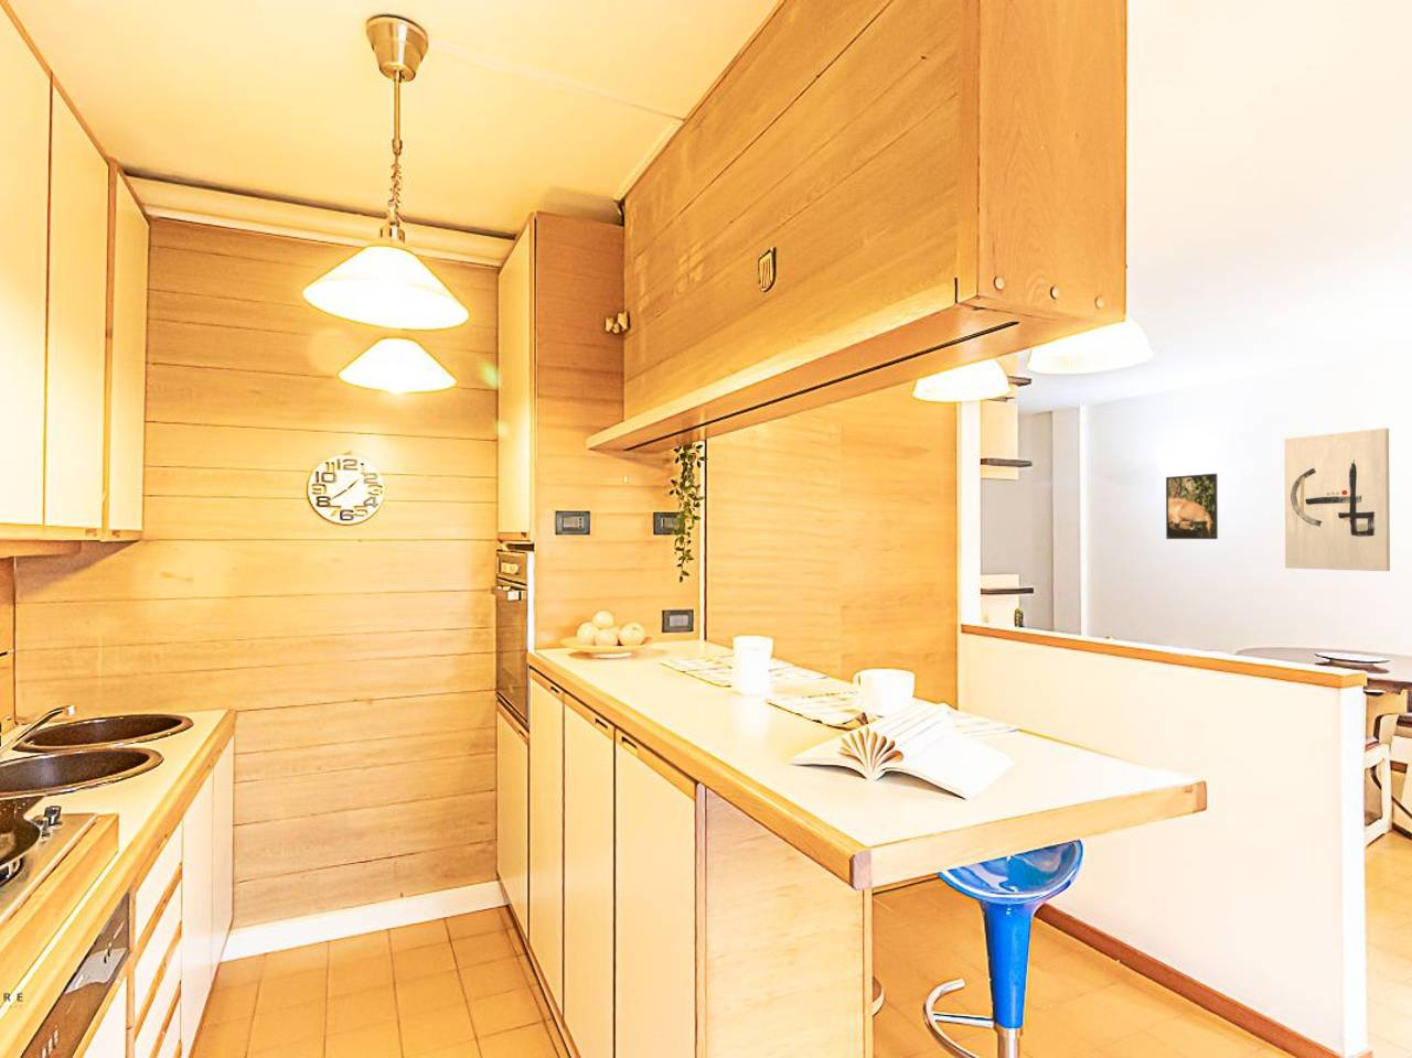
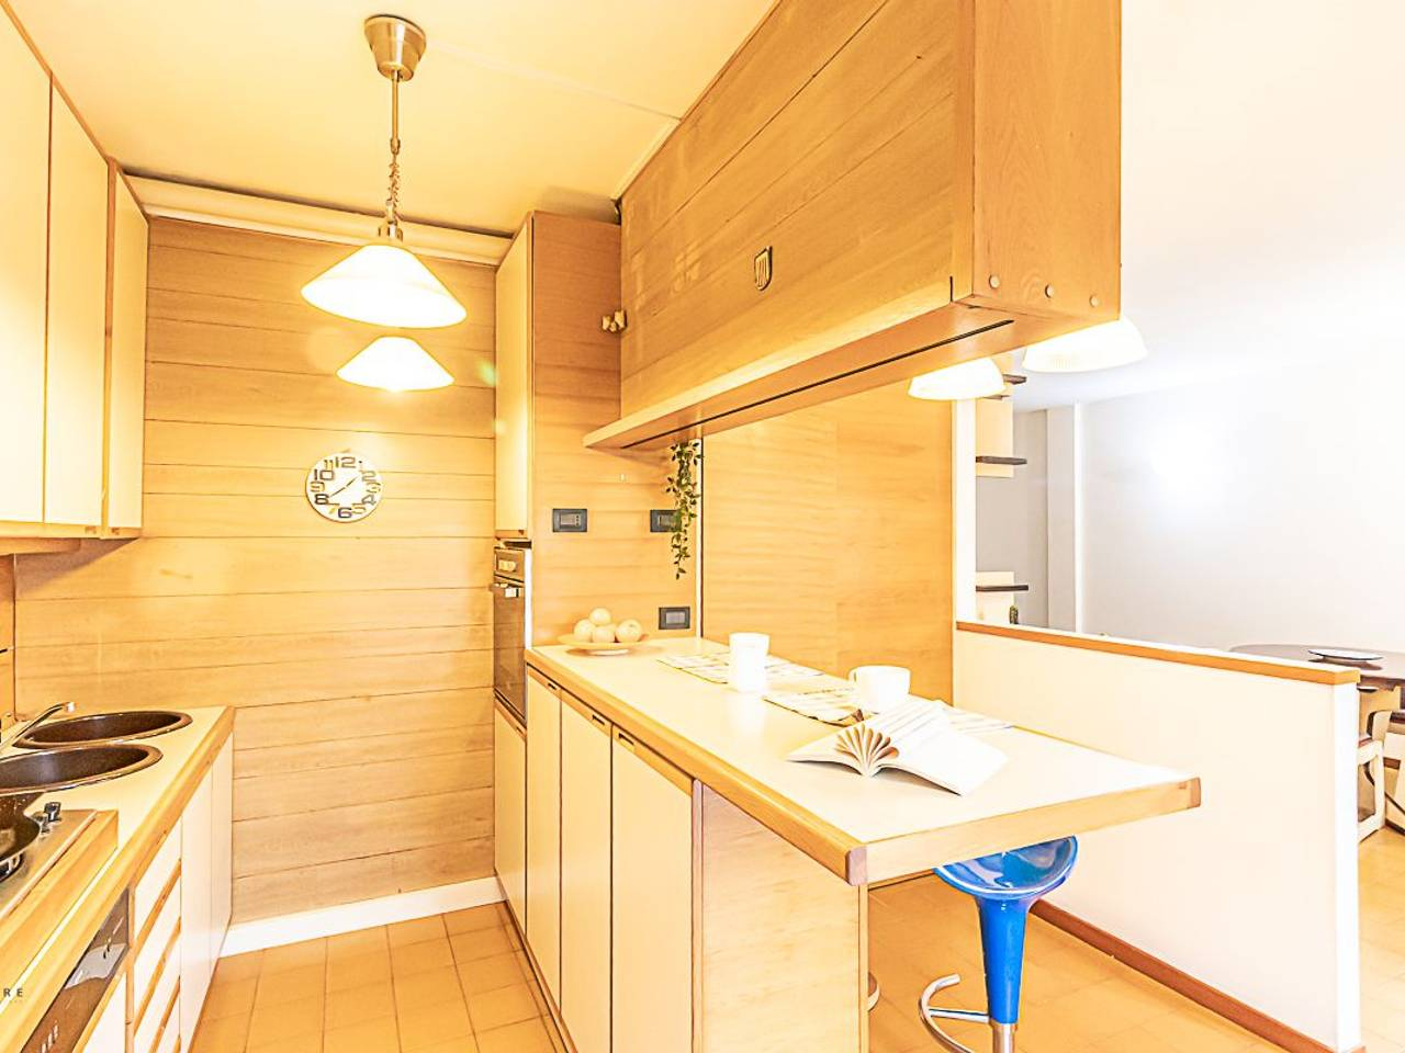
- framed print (1191, 507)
- wall art (1334, 501)
